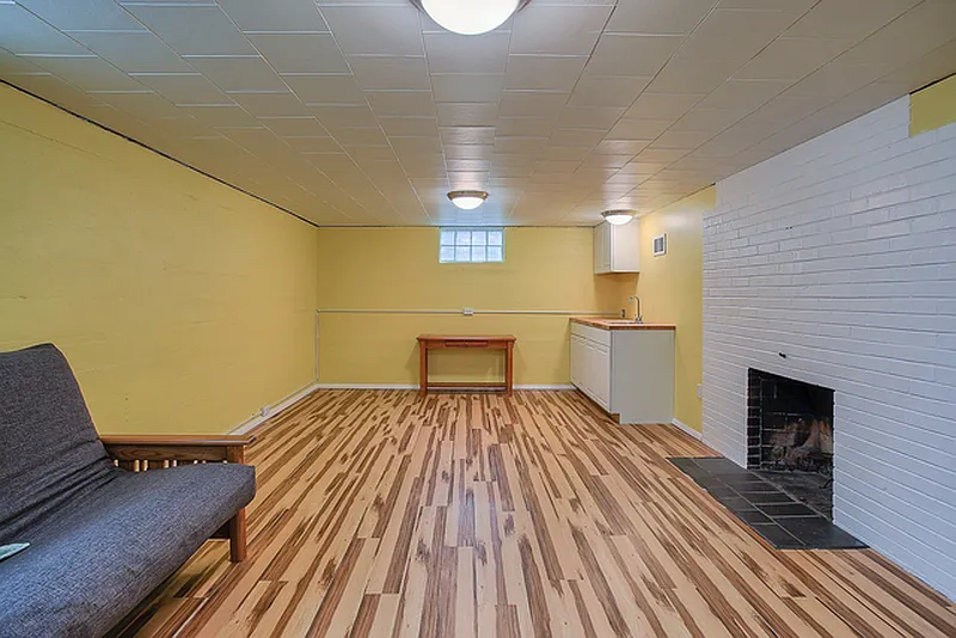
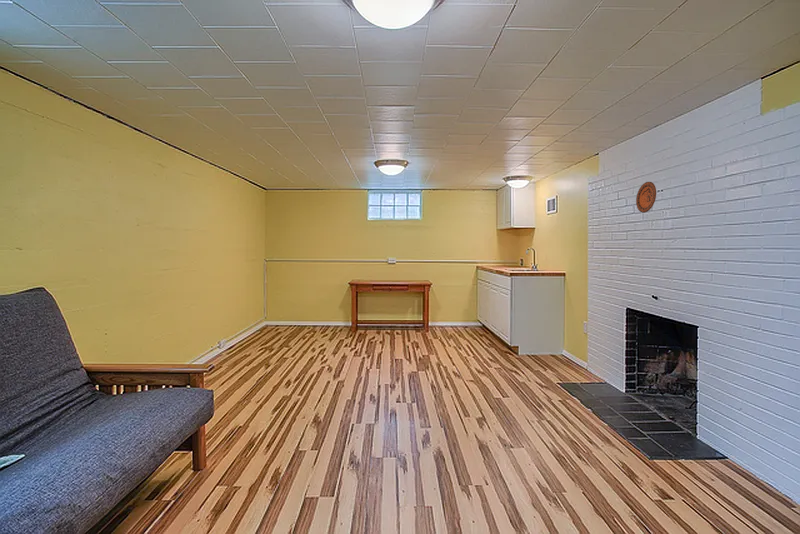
+ decorative plate (646, 197)
